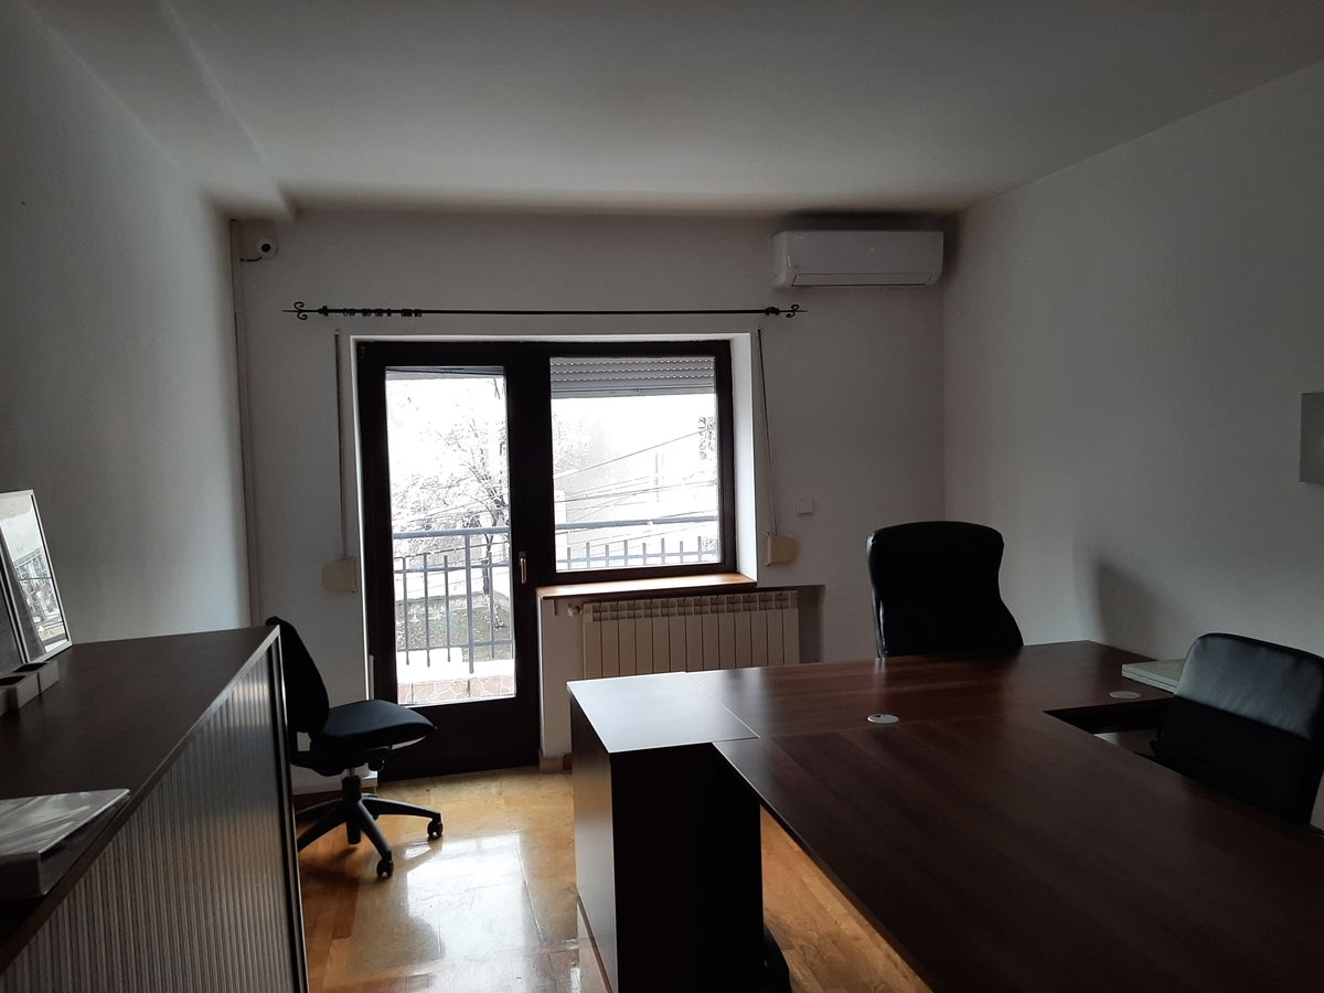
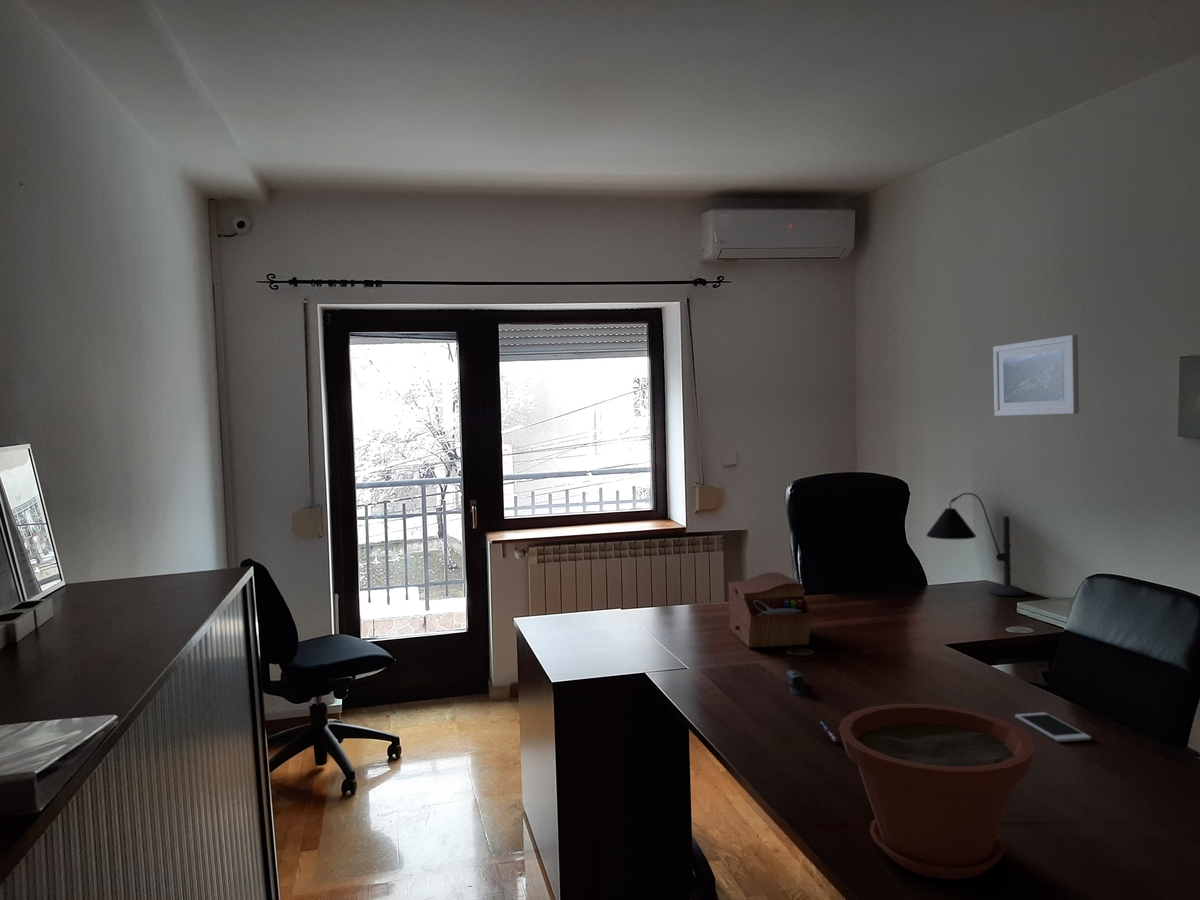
+ stapler (795, 679)
+ plant pot (934, 793)
+ sewing box (766, 609)
+ pen (828, 730)
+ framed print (1033, 378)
+ desk lamp (974, 537)
+ cell phone (1051, 726)
